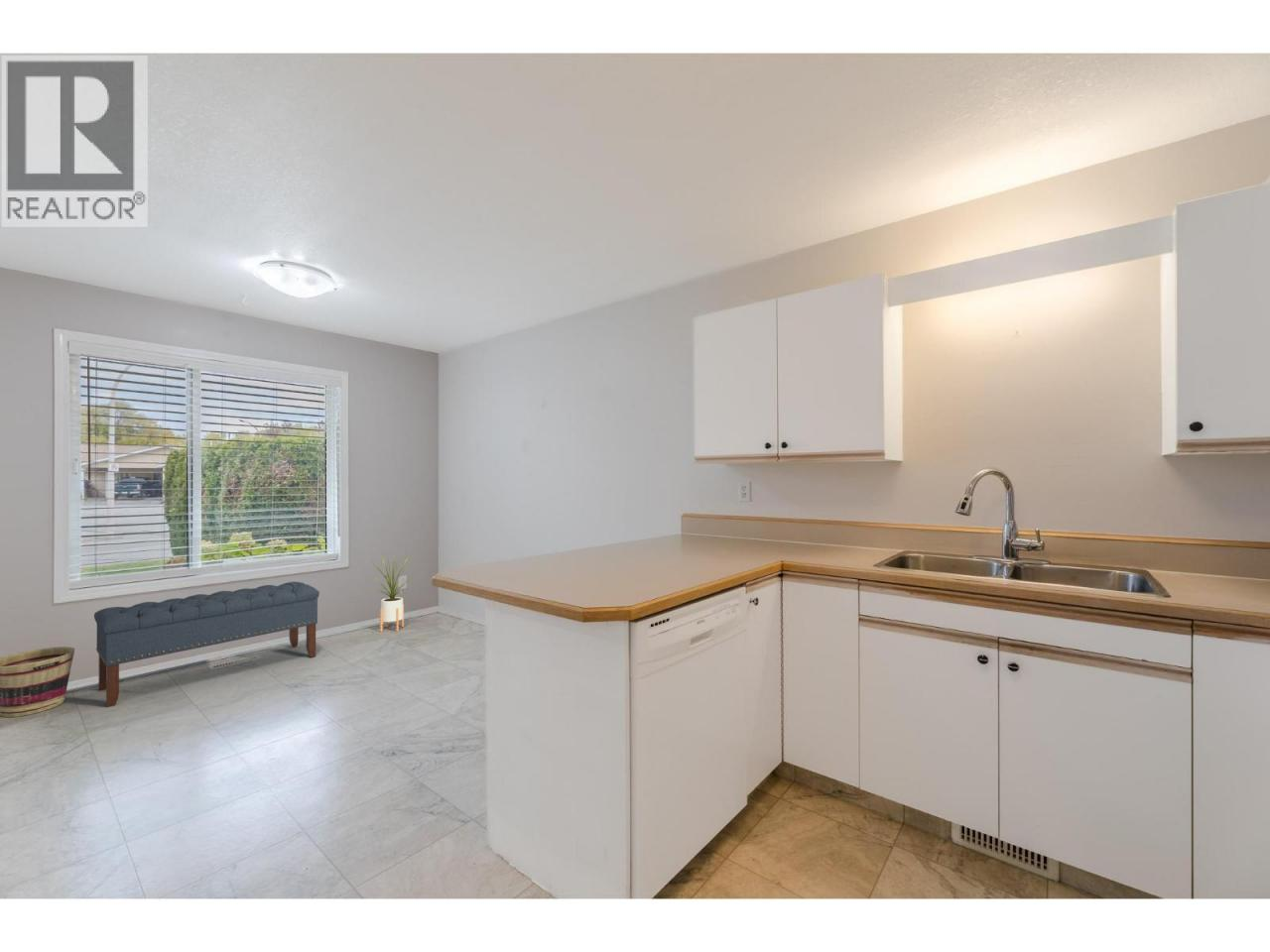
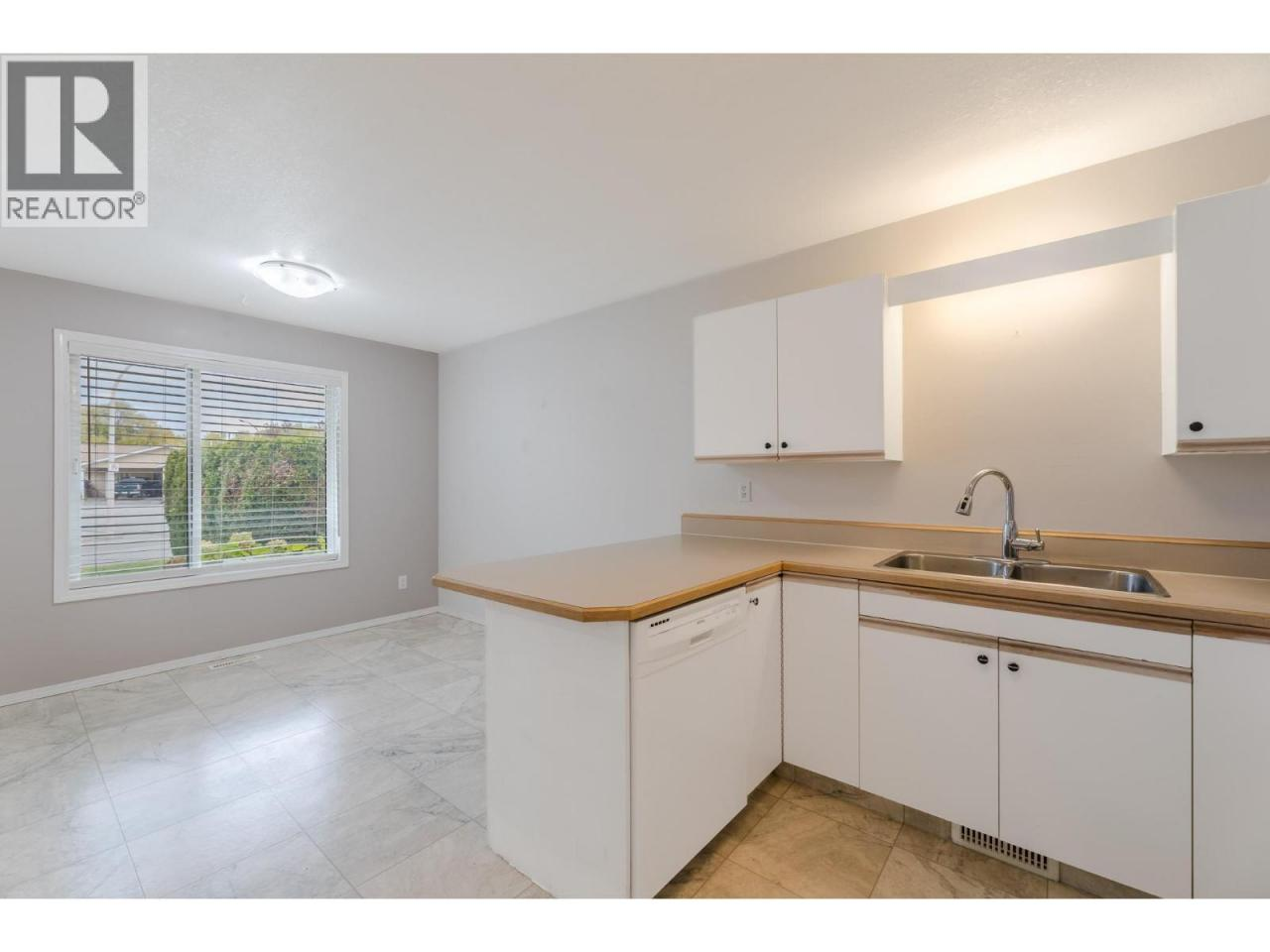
- house plant (392, 589)
- bench (216, 633)
- basket (33, 681)
